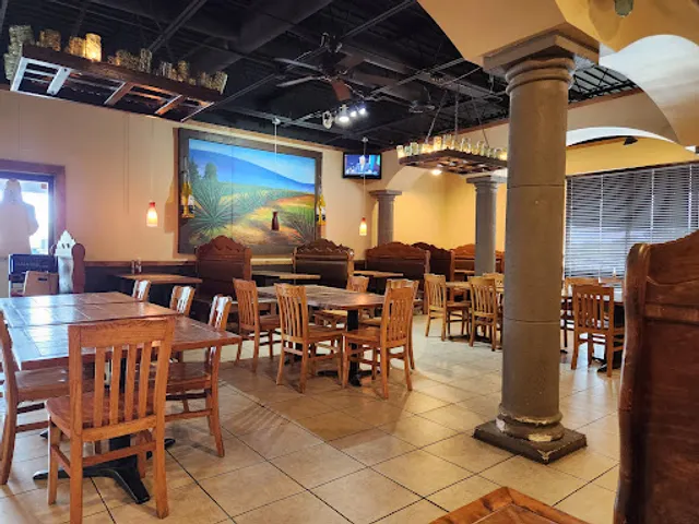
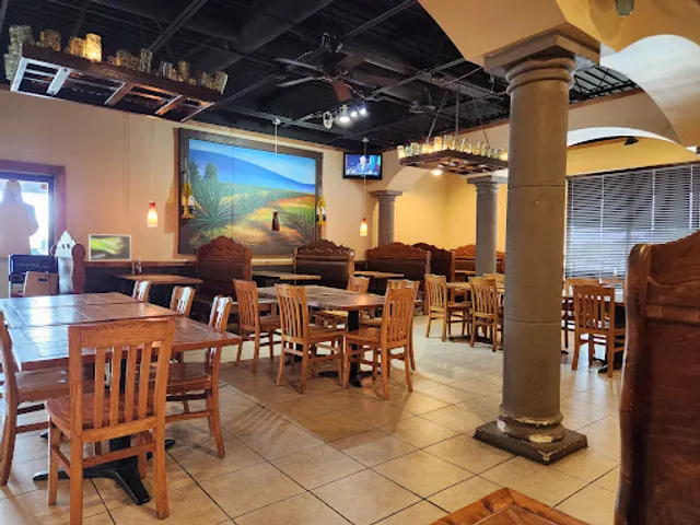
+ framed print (109, 247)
